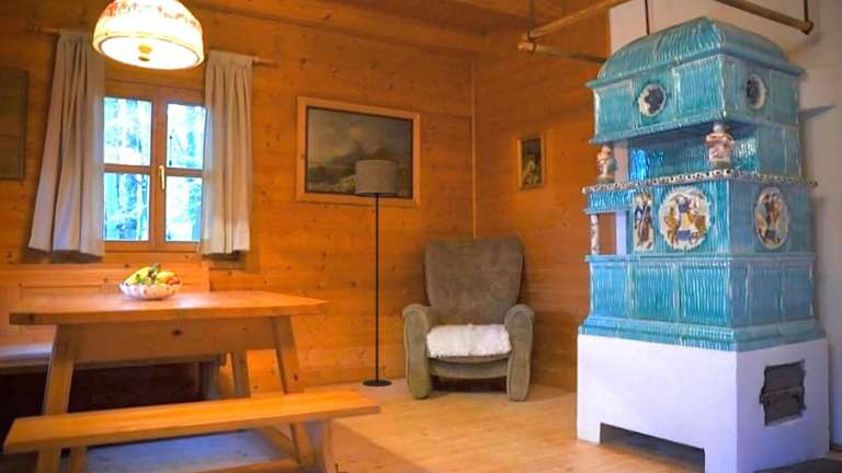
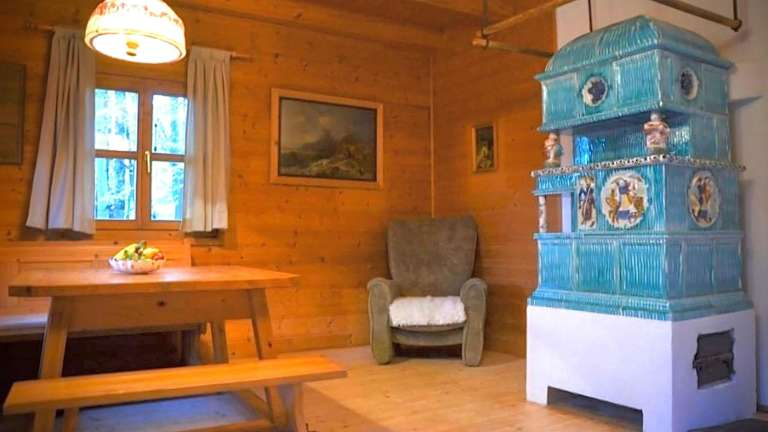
- floor lamp (376, 272)
